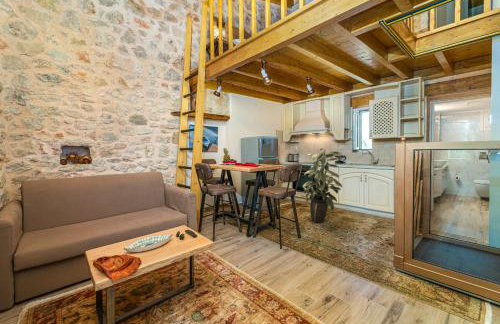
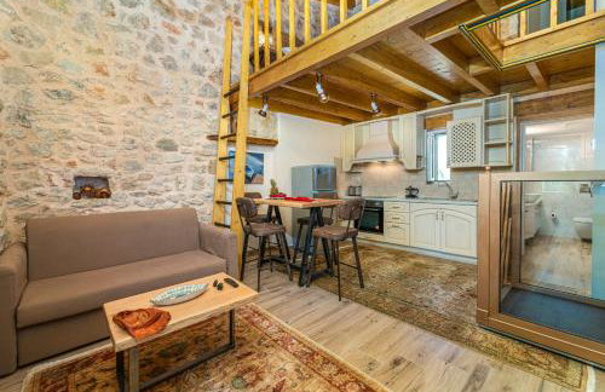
- indoor plant (321, 185)
